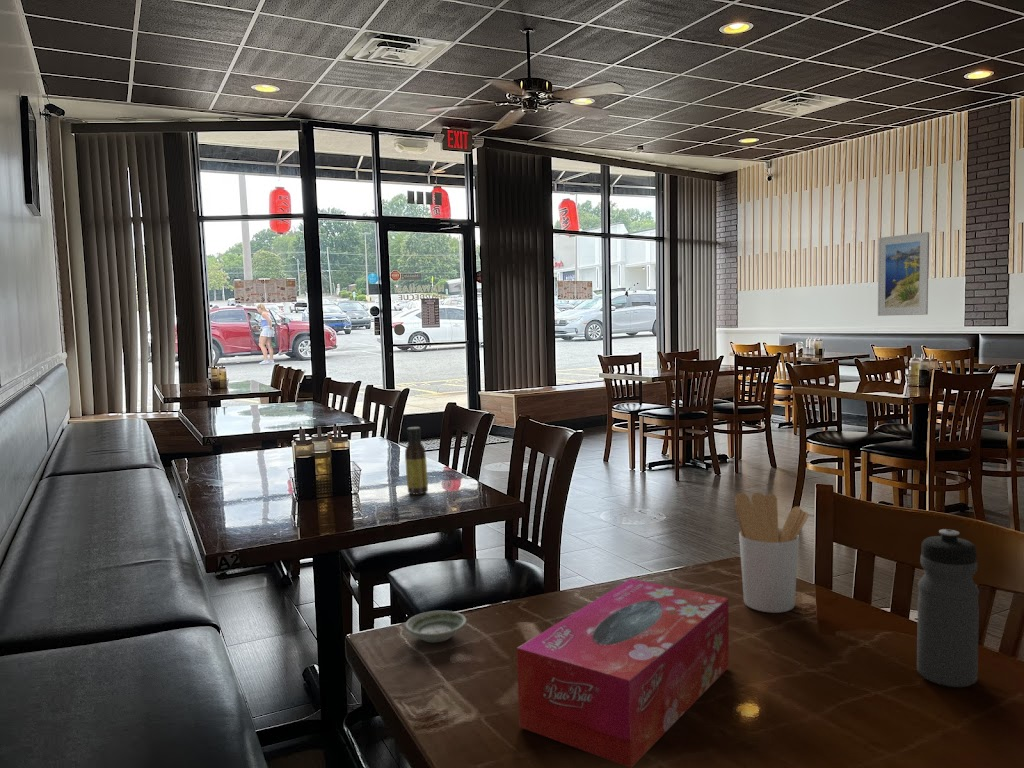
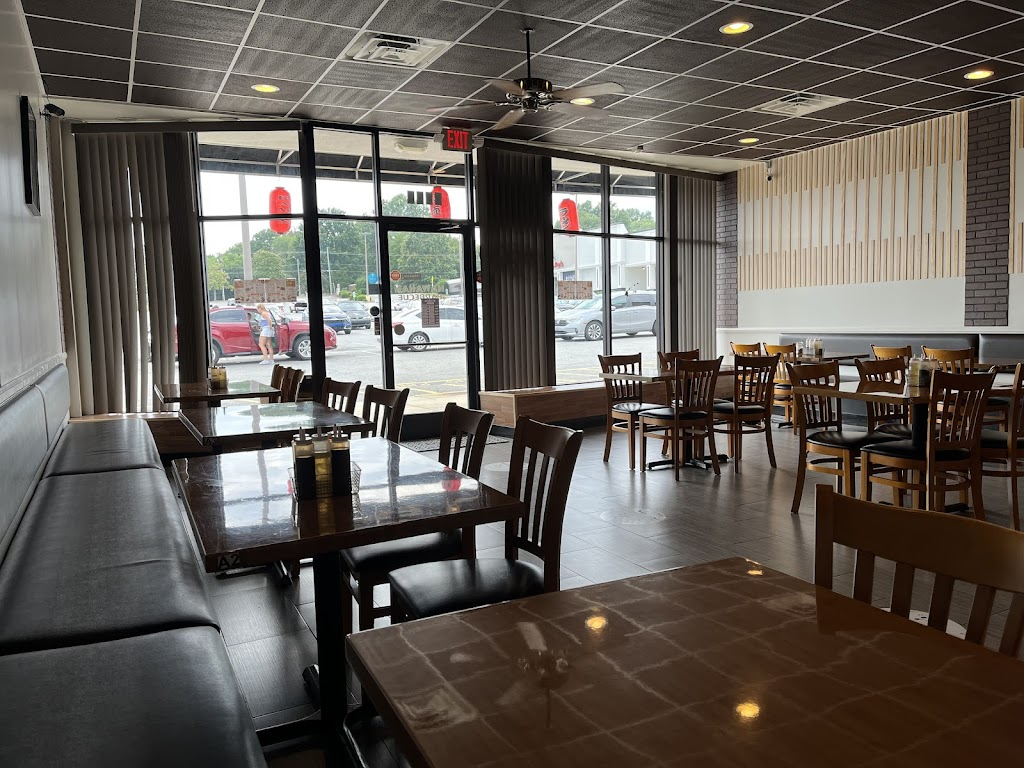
- saucer (436, 628)
- water bottle (947, 603)
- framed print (902, 275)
- sauce bottle (416, 460)
- utensil holder (764, 547)
- tissue box (630, 658)
